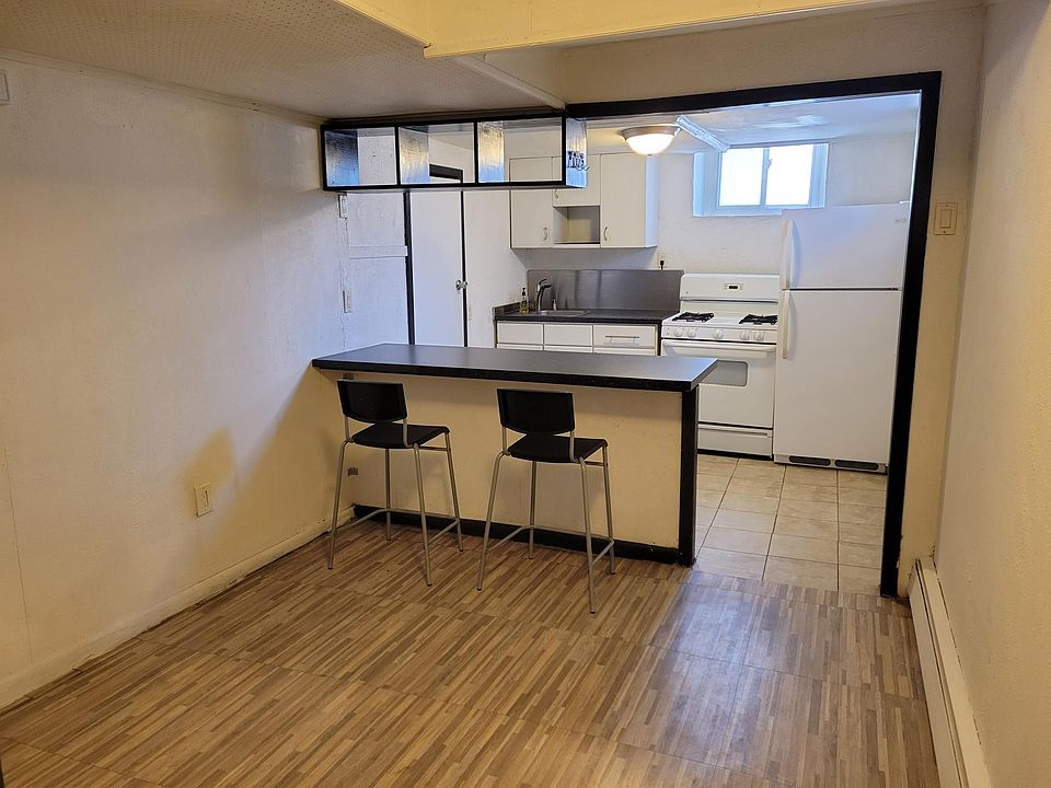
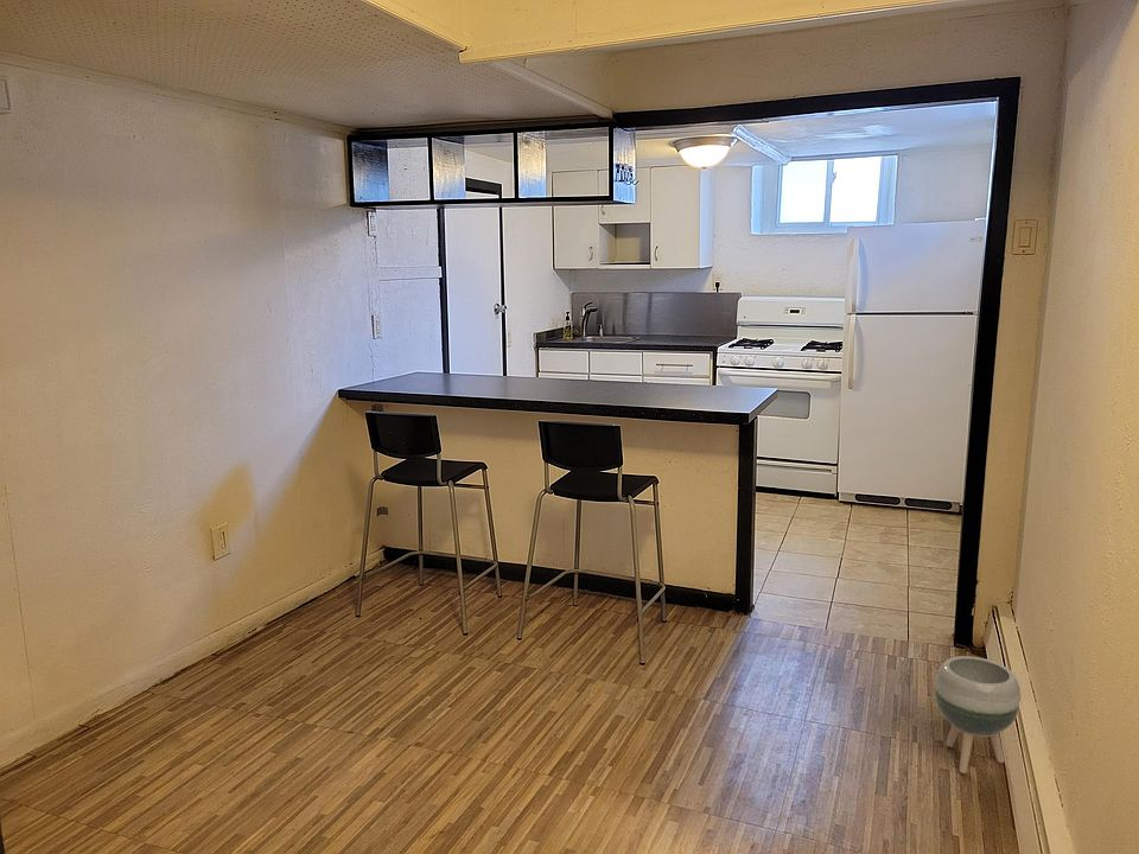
+ planter (974, 715)
